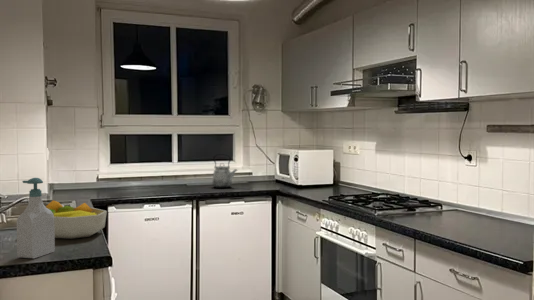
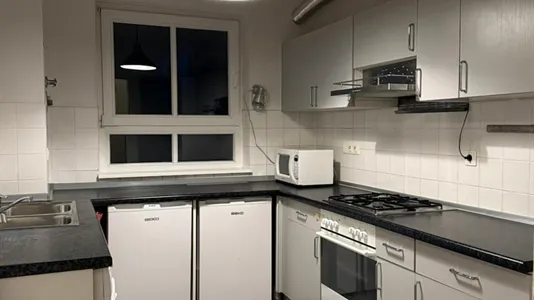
- kettle (225, 170)
- soap bottle (33, 216)
- fruit bowl (69, 217)
